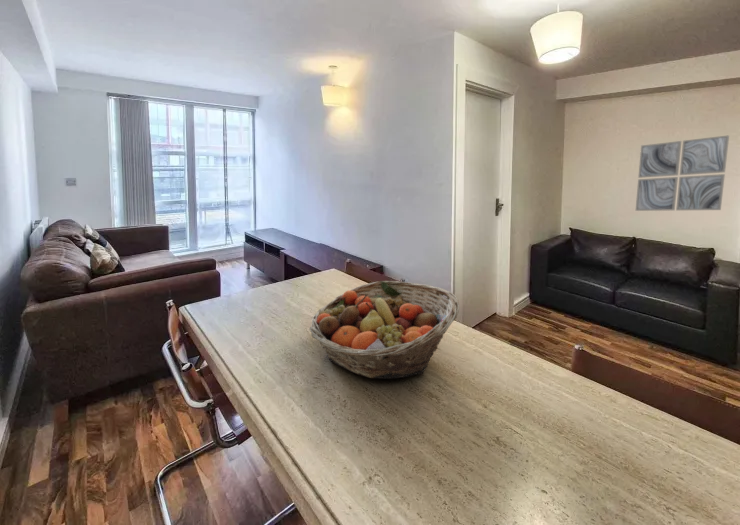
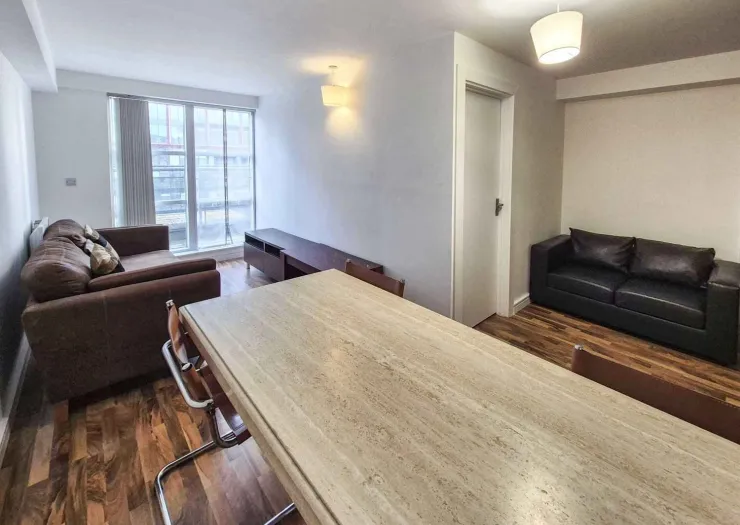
- fruit basket (381, 323)
- wall art (679, 177)
